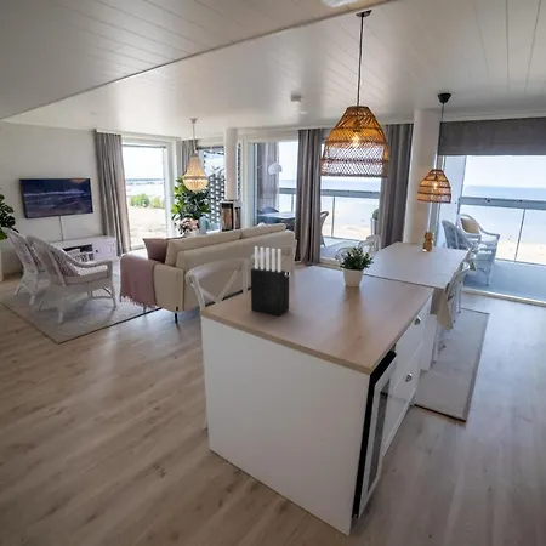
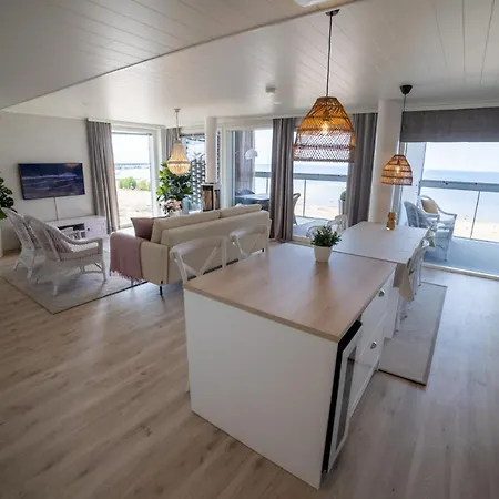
- knife block (271, 278)
